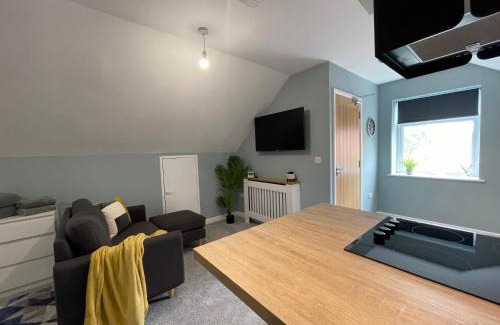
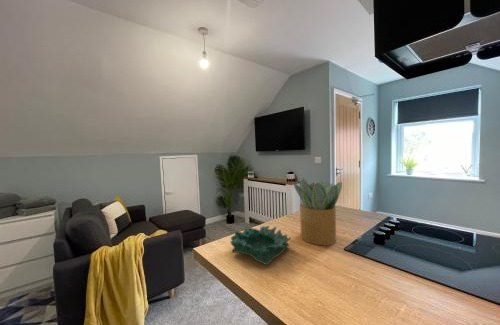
+ potted plant (318, 209)
+ decorative bowl (261, 242)
